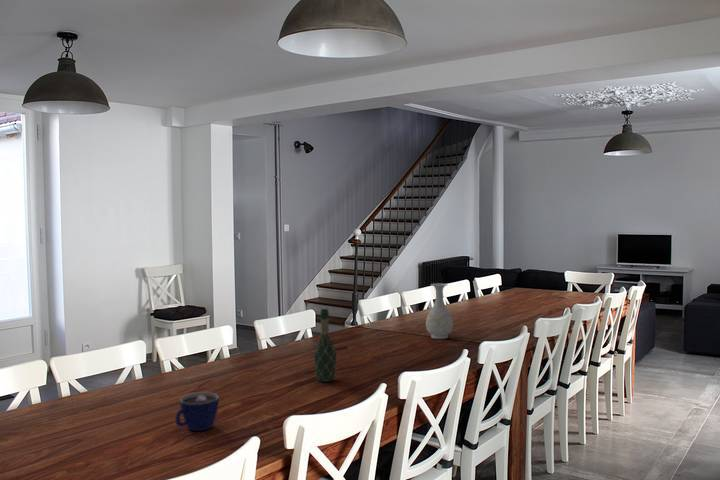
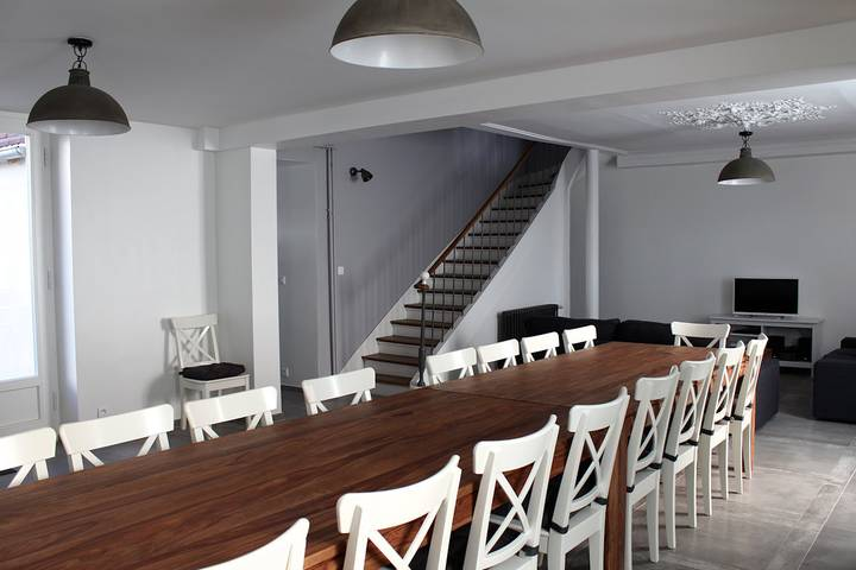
- cup (195, 413)
- wine bottle (324, 344)
- vase (439, 310)
